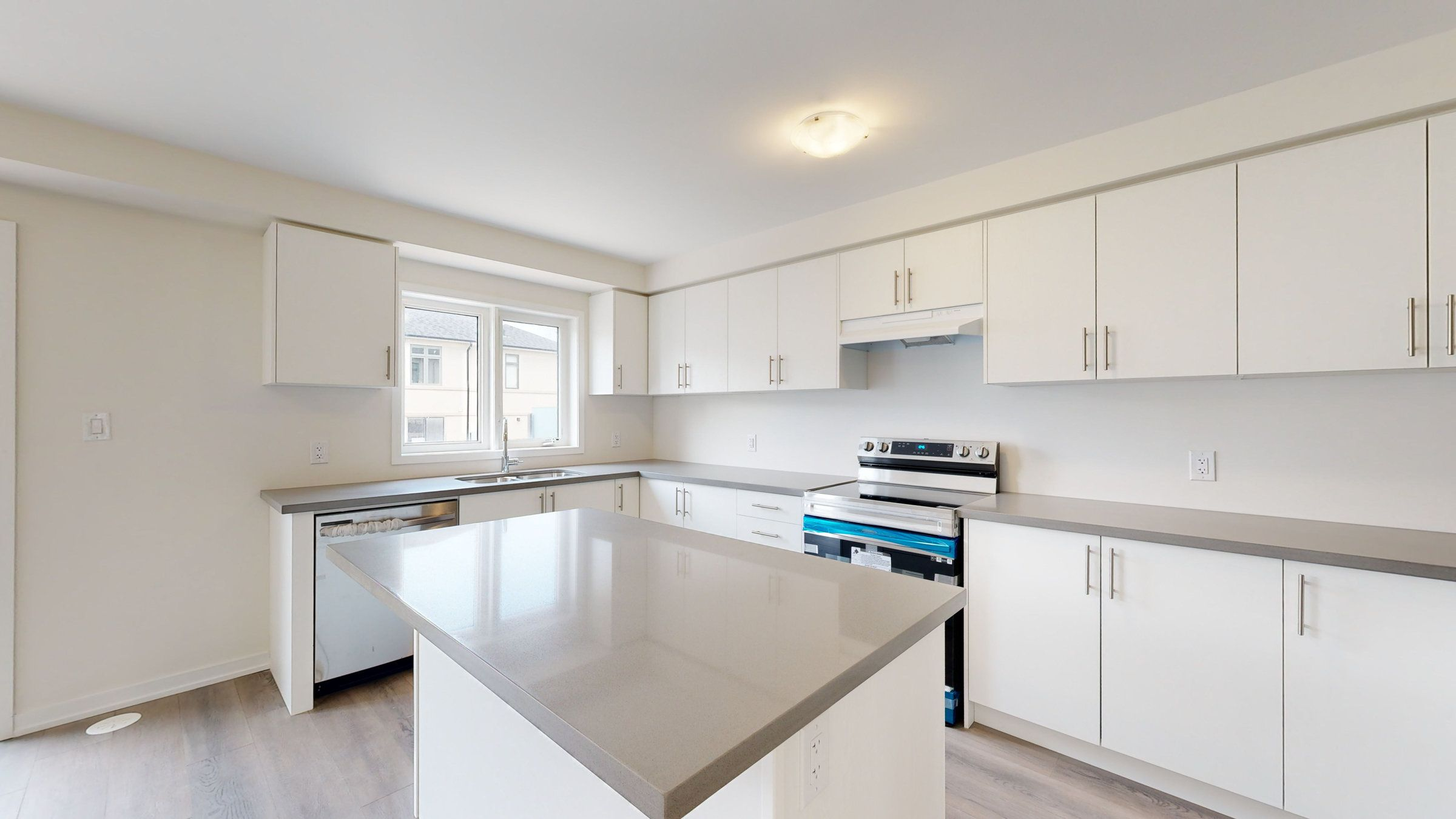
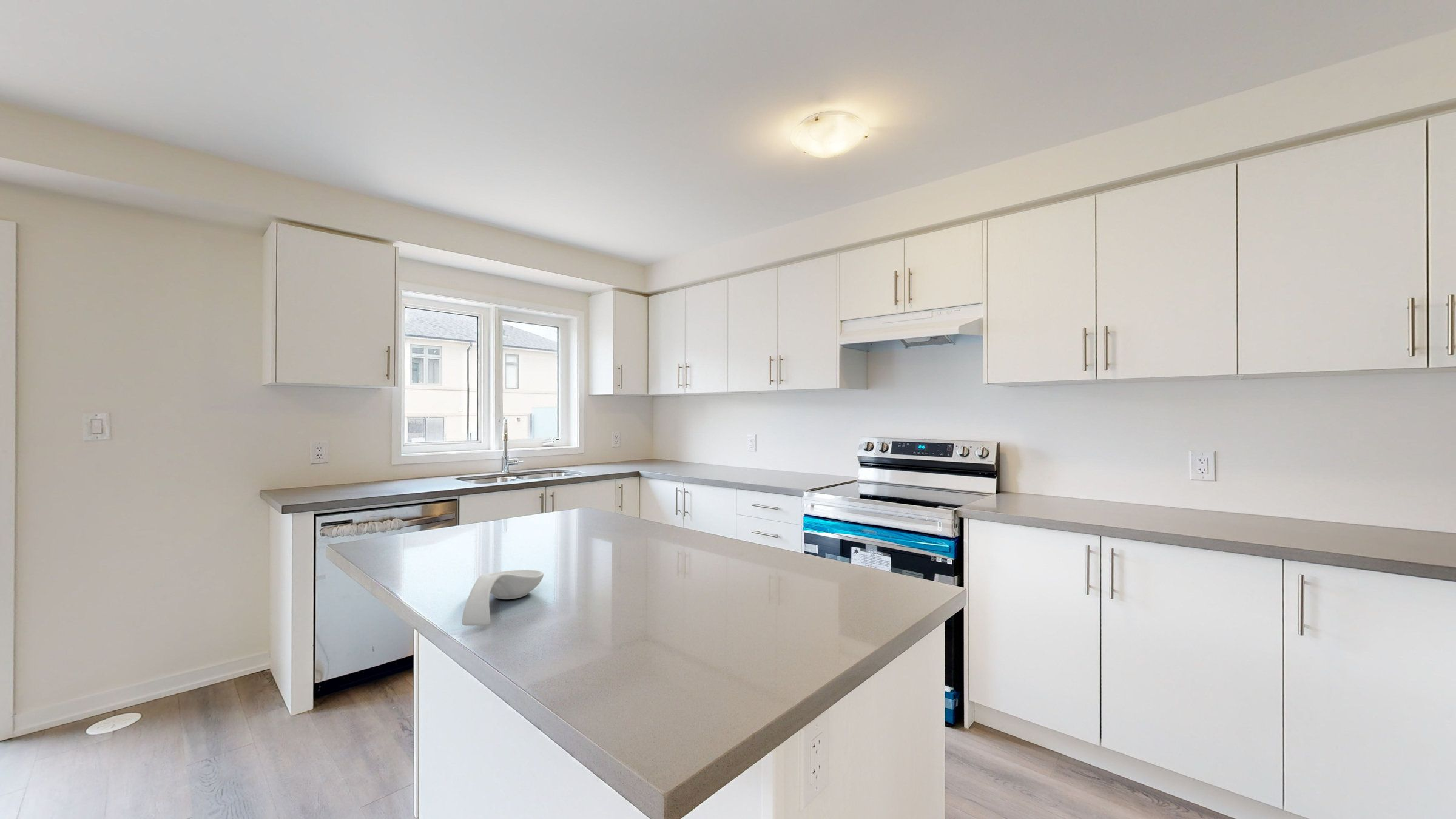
+ spoon rest (502, 585)
